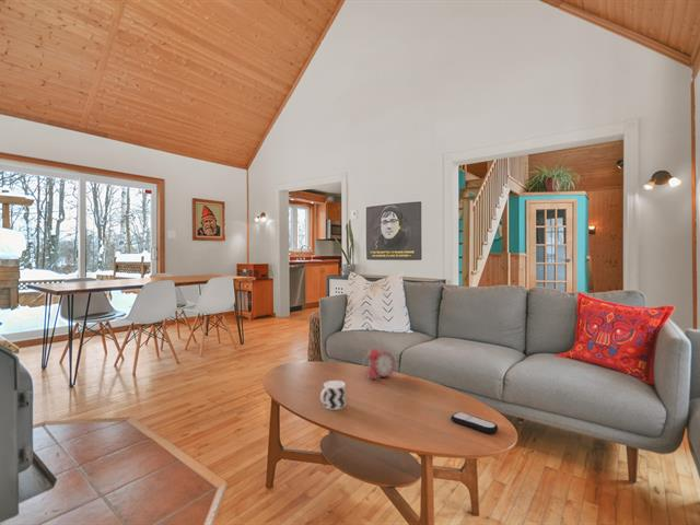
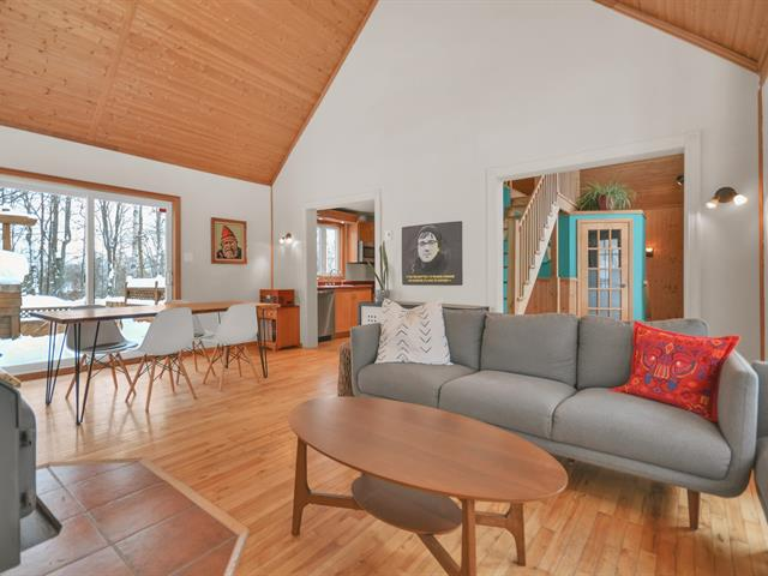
- remote control (474, 422)
- cup (331, 395)
- alarm clock (380, 362)
